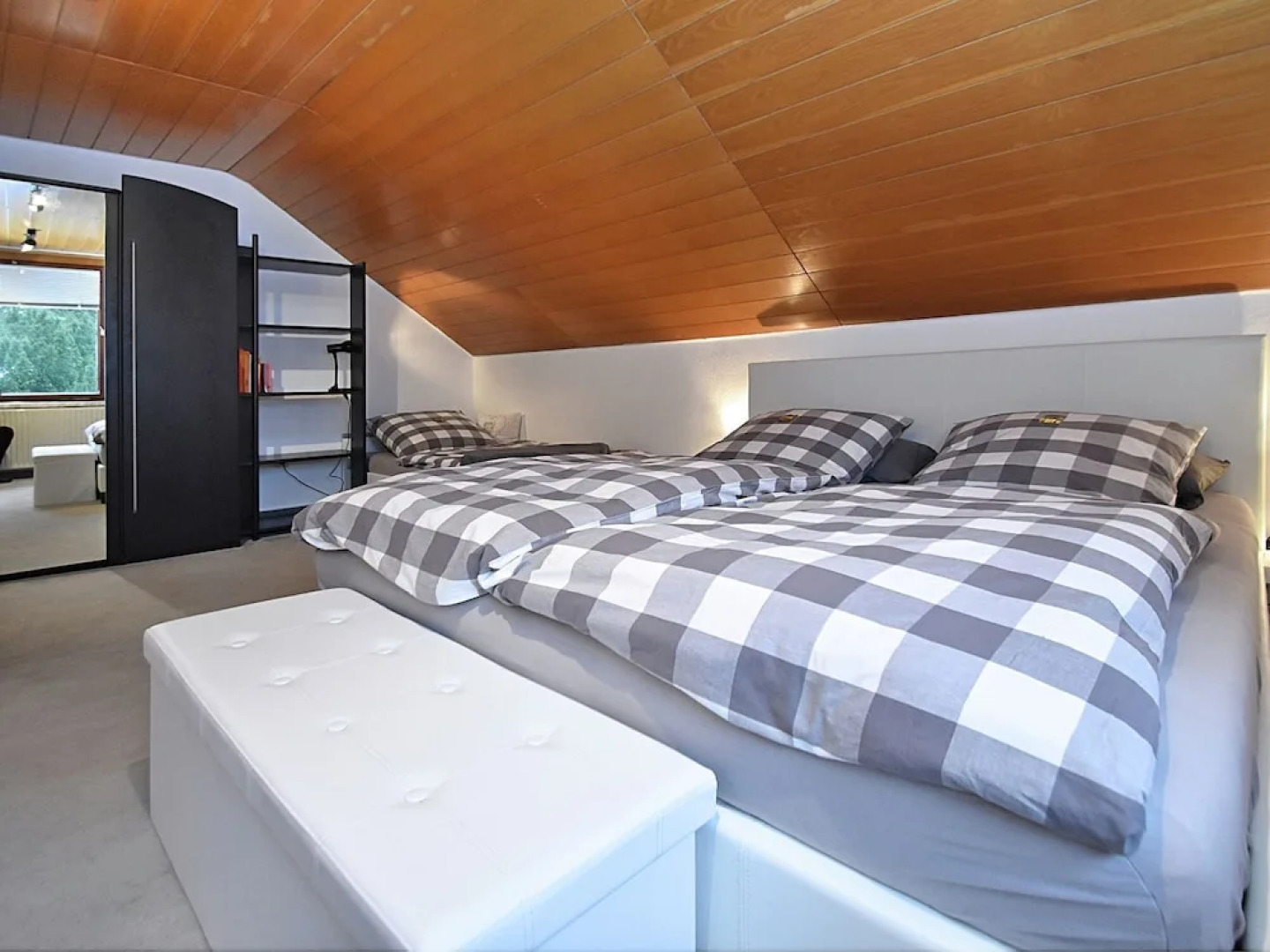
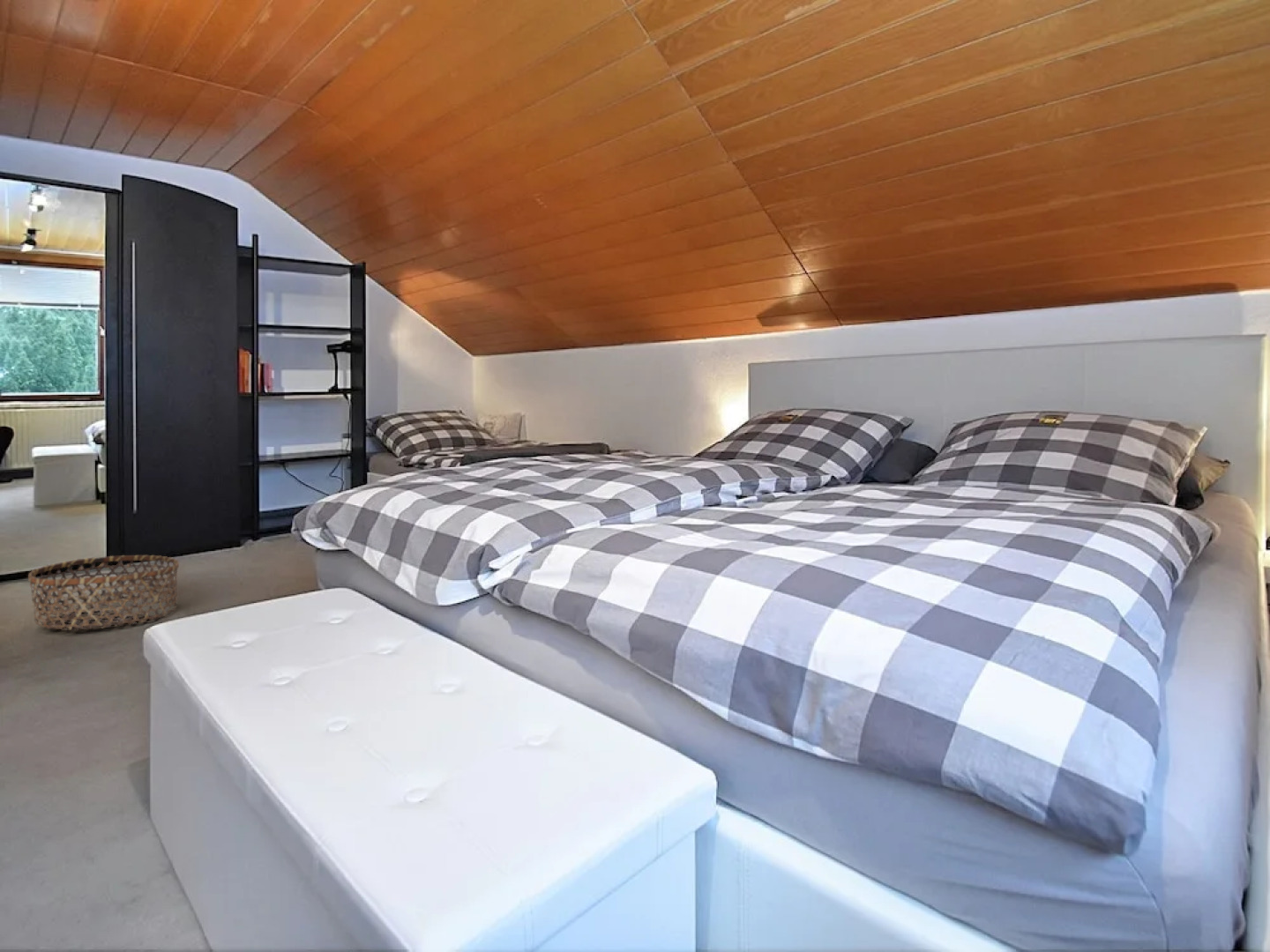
+ basket (109, 591)
